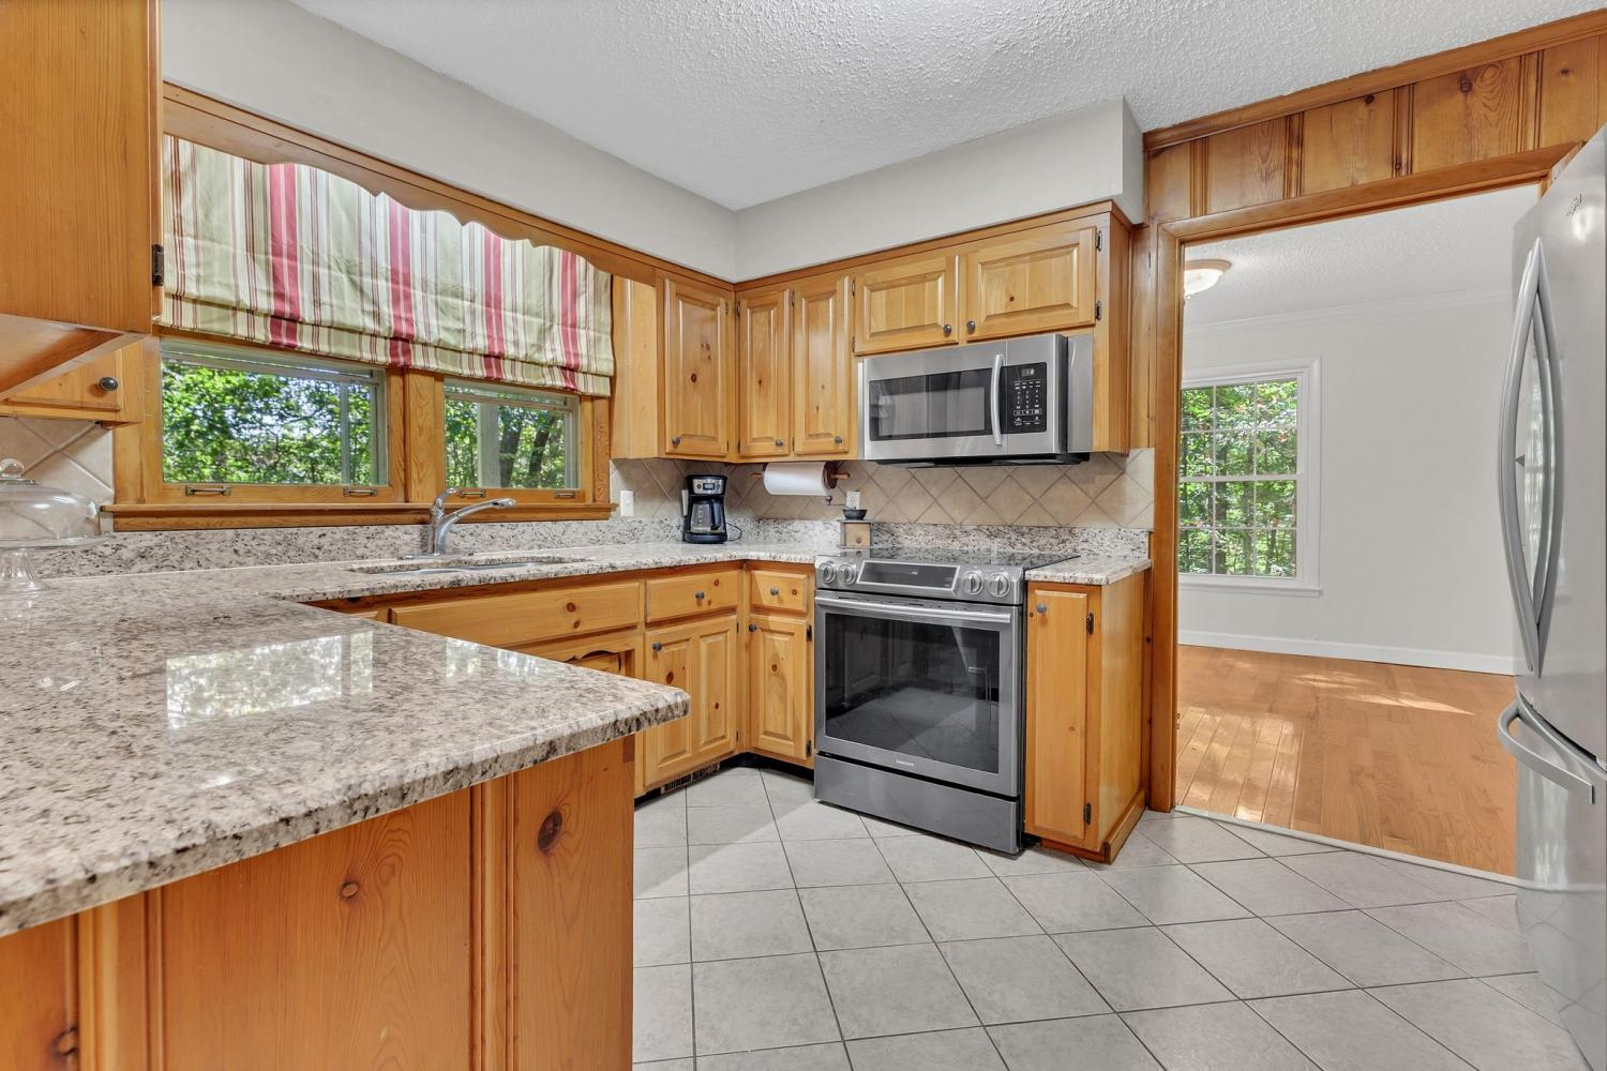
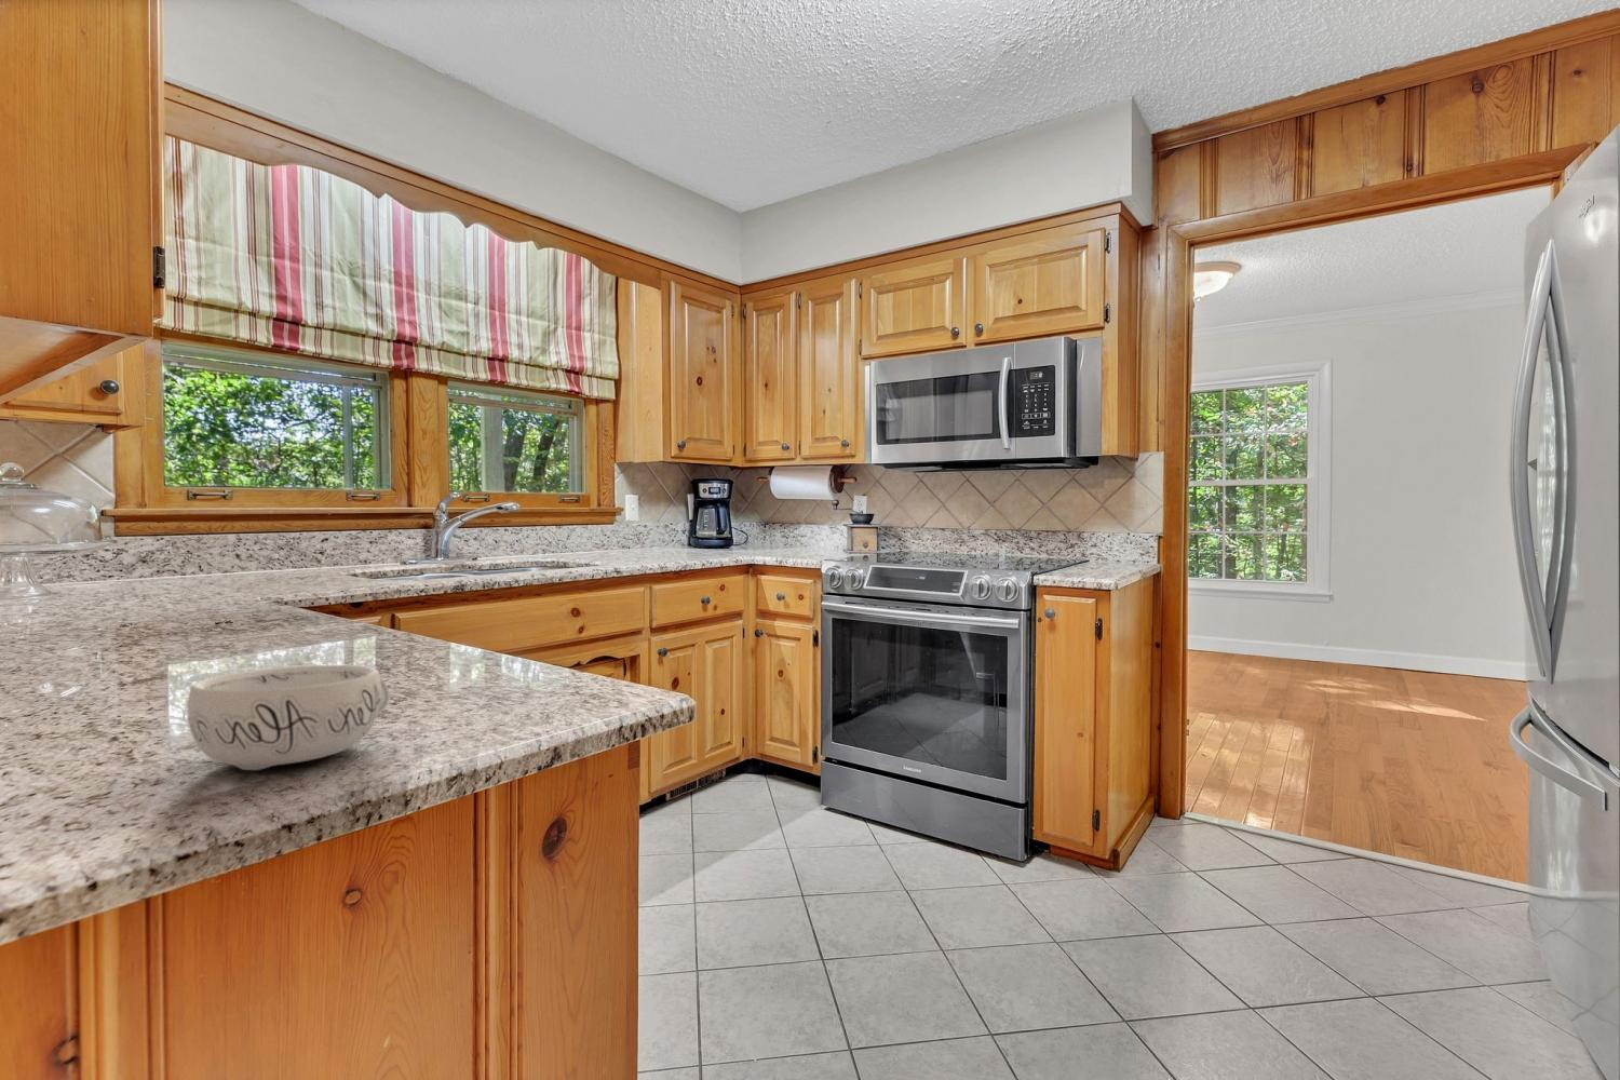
+ decorative bowl (303, 711)
